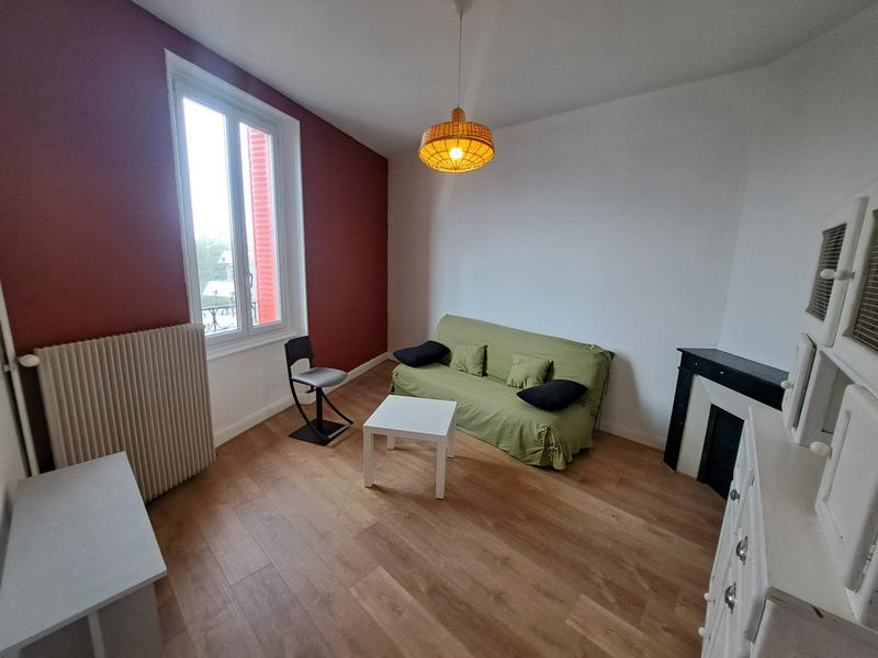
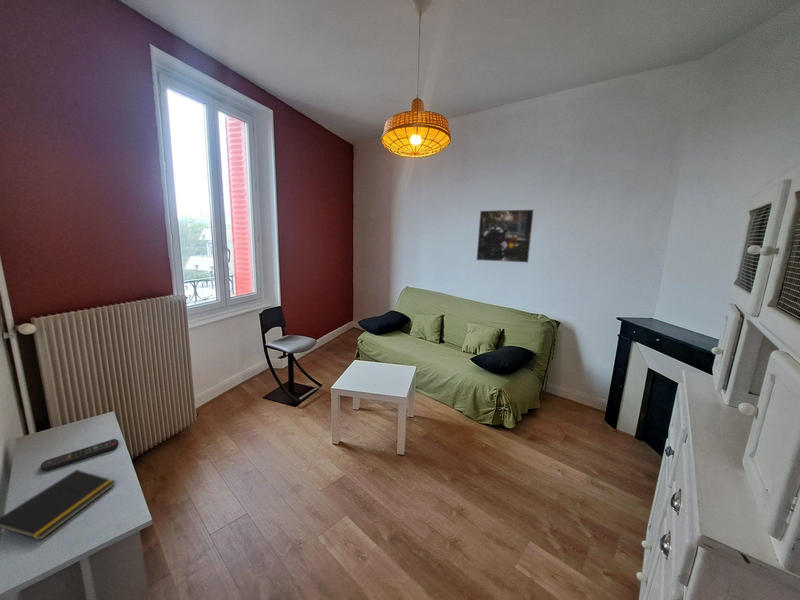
+ notepad (60, 501)
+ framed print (503, 236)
+ remote control (82, 453)
